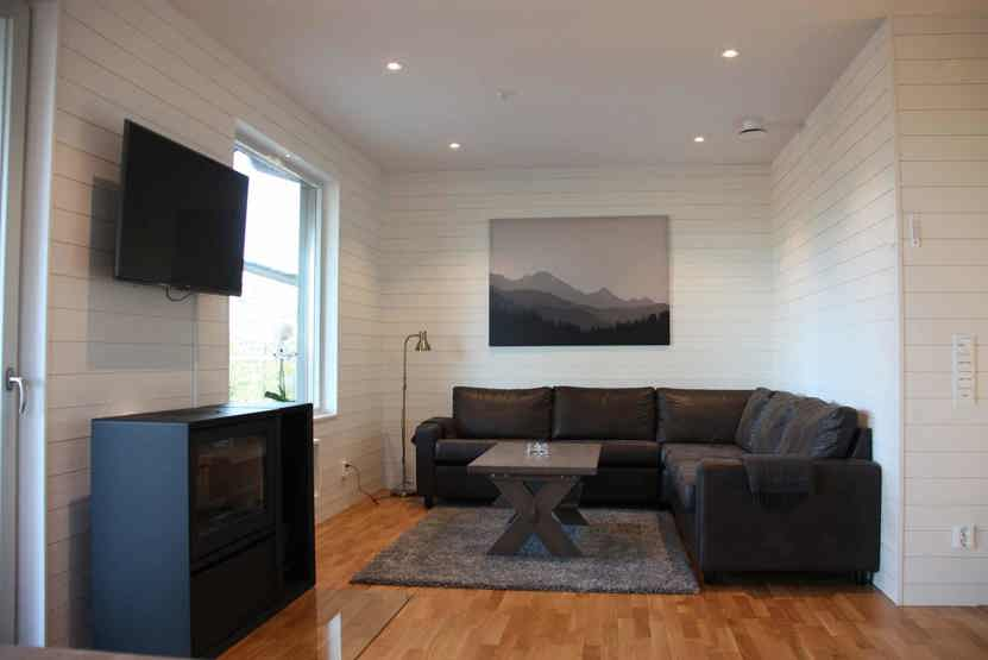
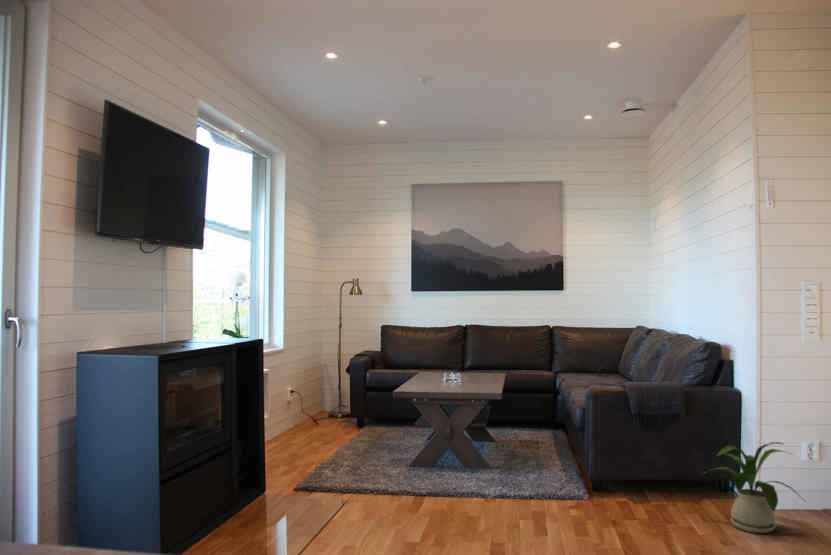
+ house plant (750, 478)
